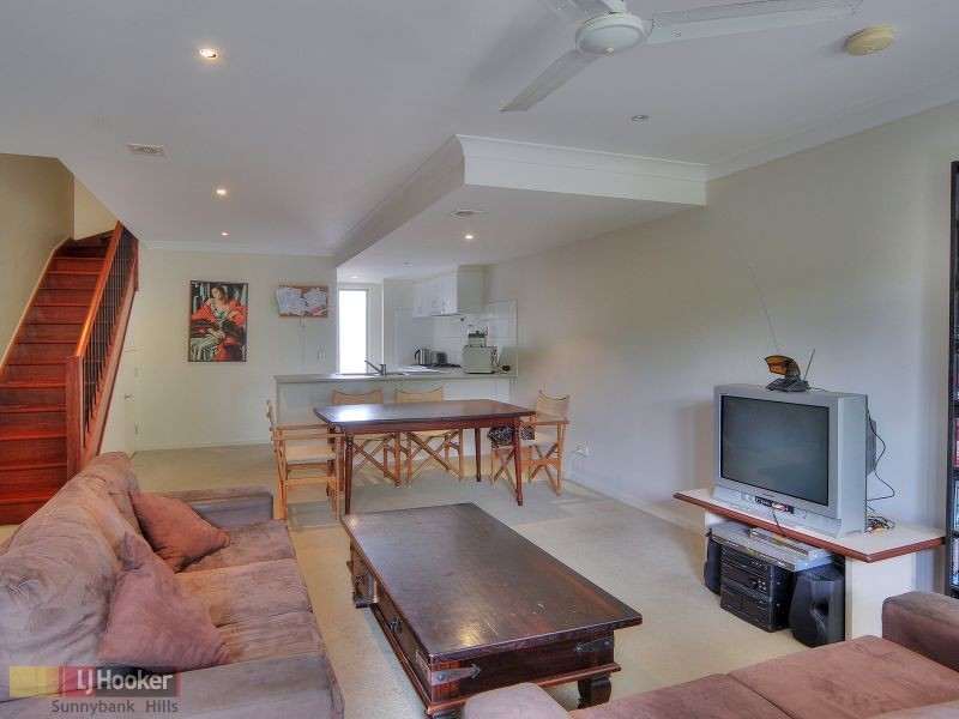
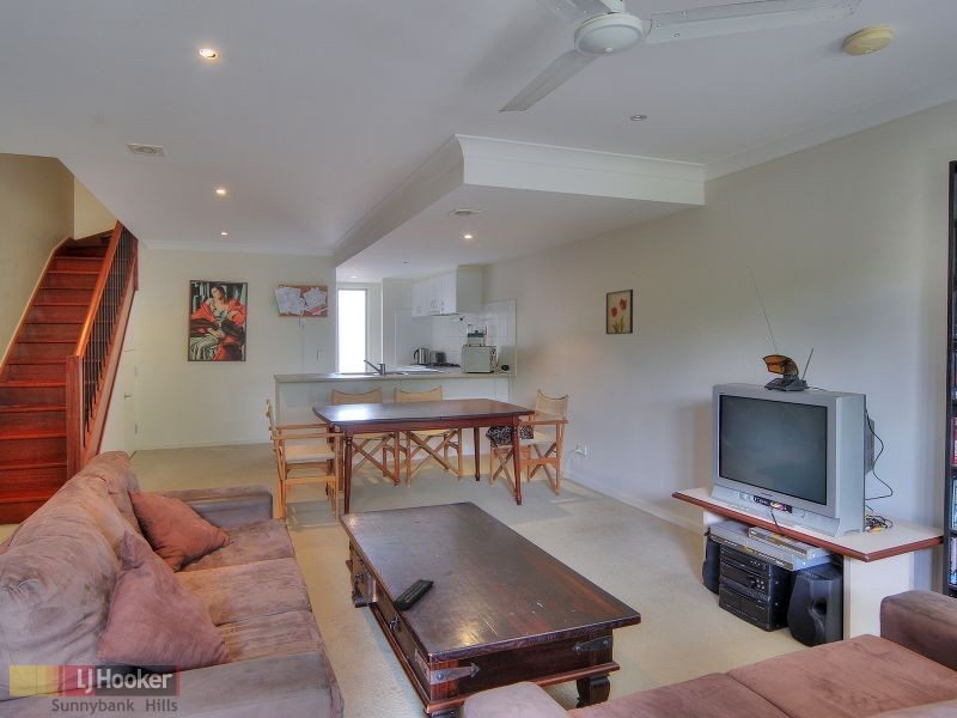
+ wall art (620, 312)
+ remote control (414, 592)
